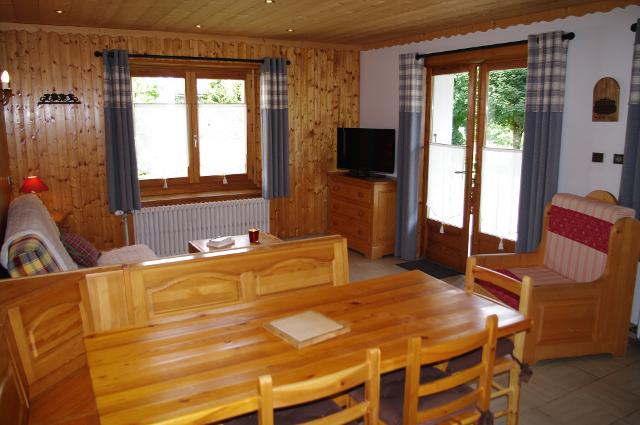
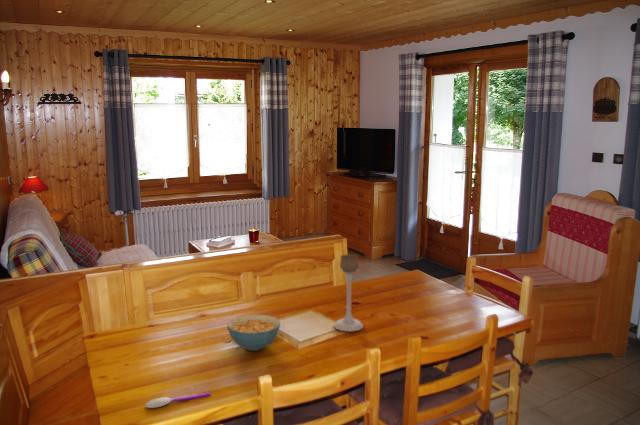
+ candle holder (348, 291)
+ spoon (178, 398)
+ cereal bowl (254, 335)
